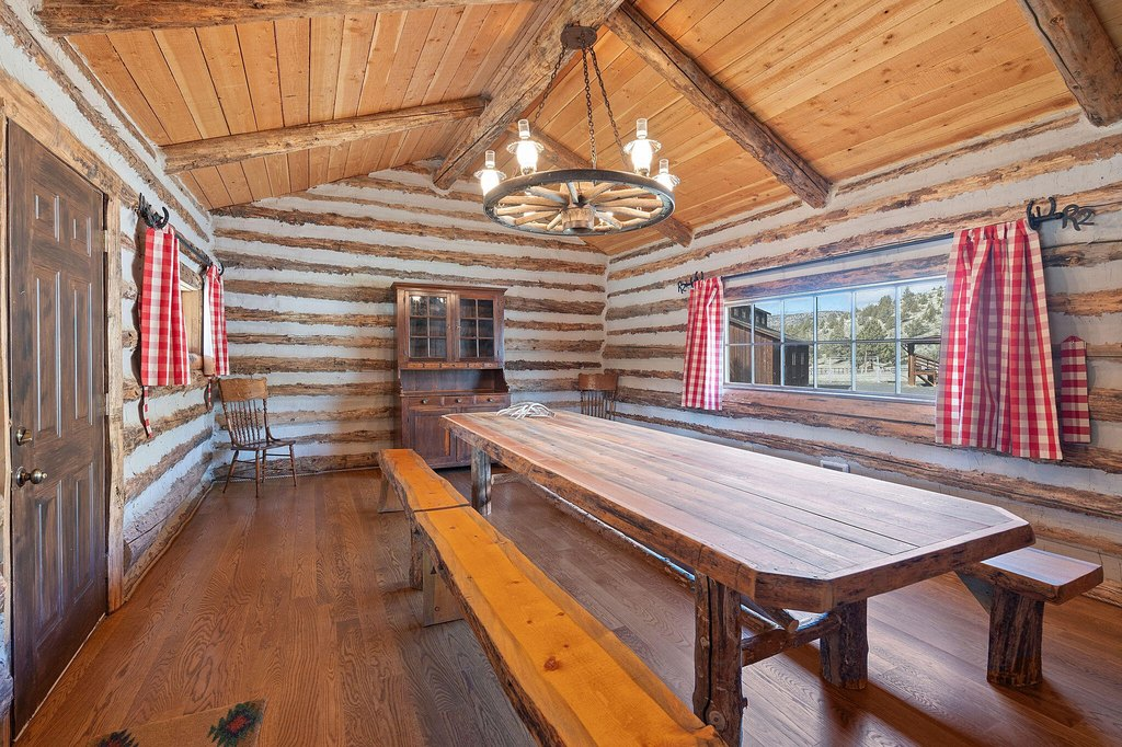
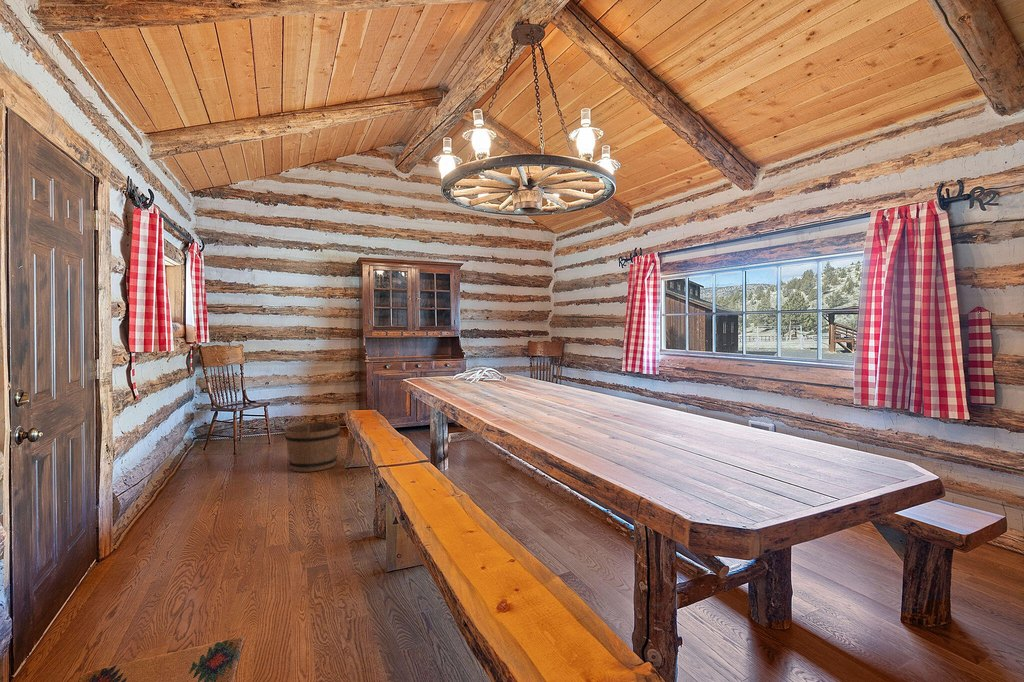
+ bucket (313, 443)
